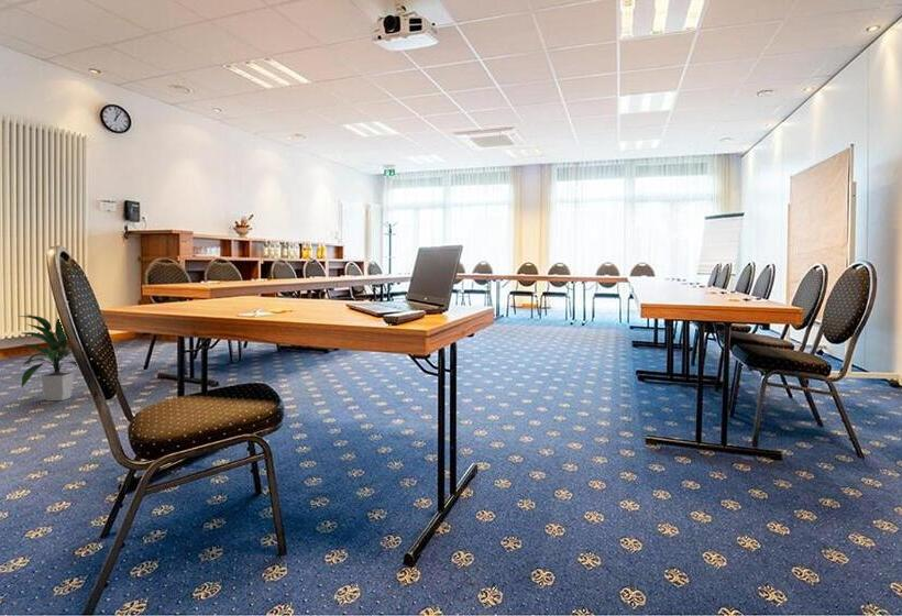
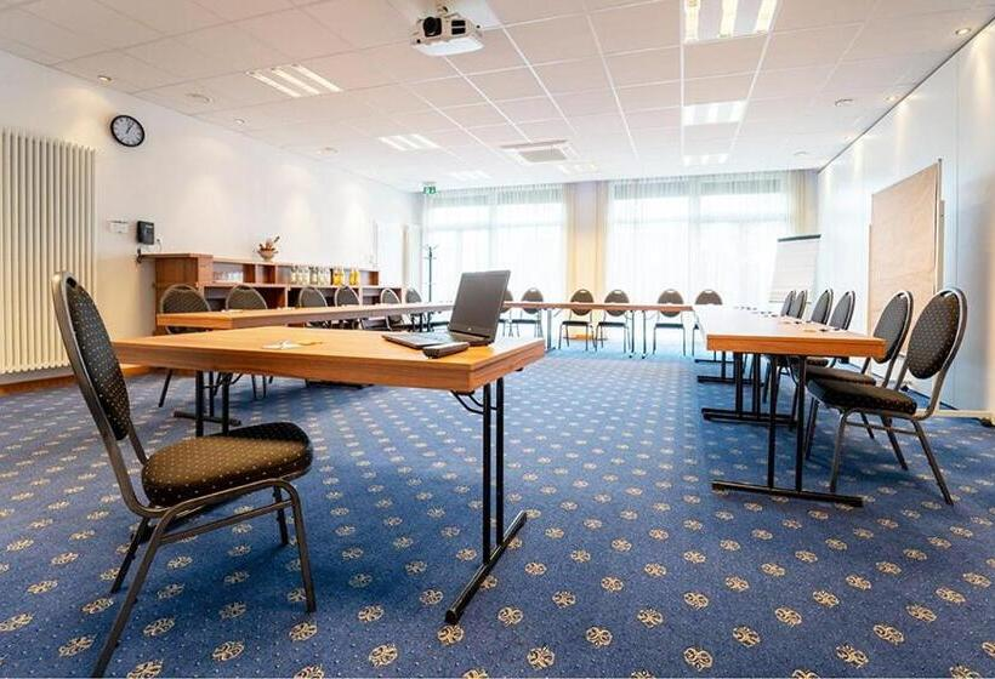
- indoor plant (53, 352)
